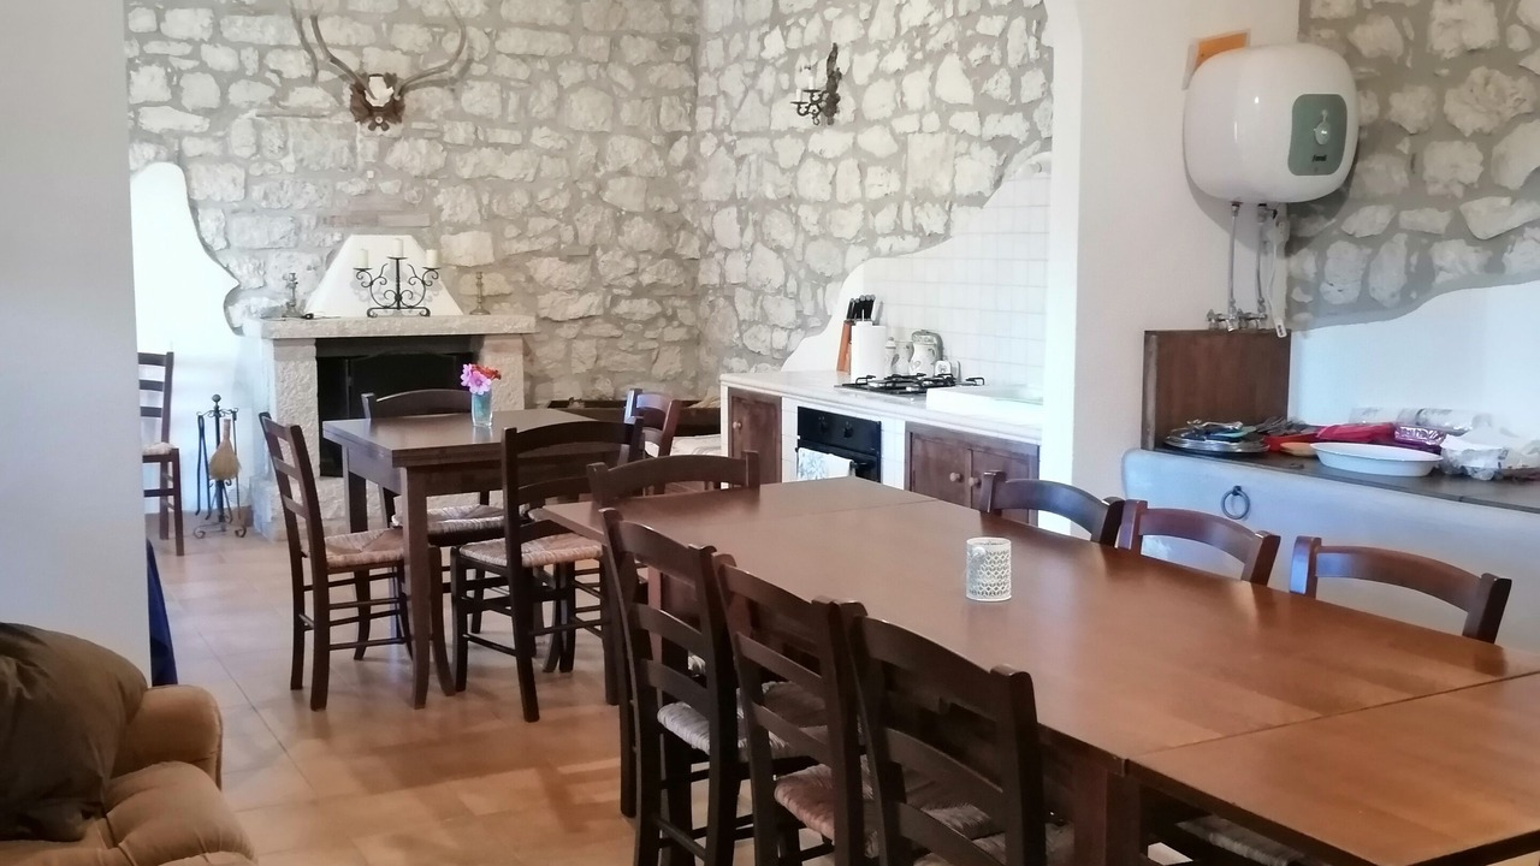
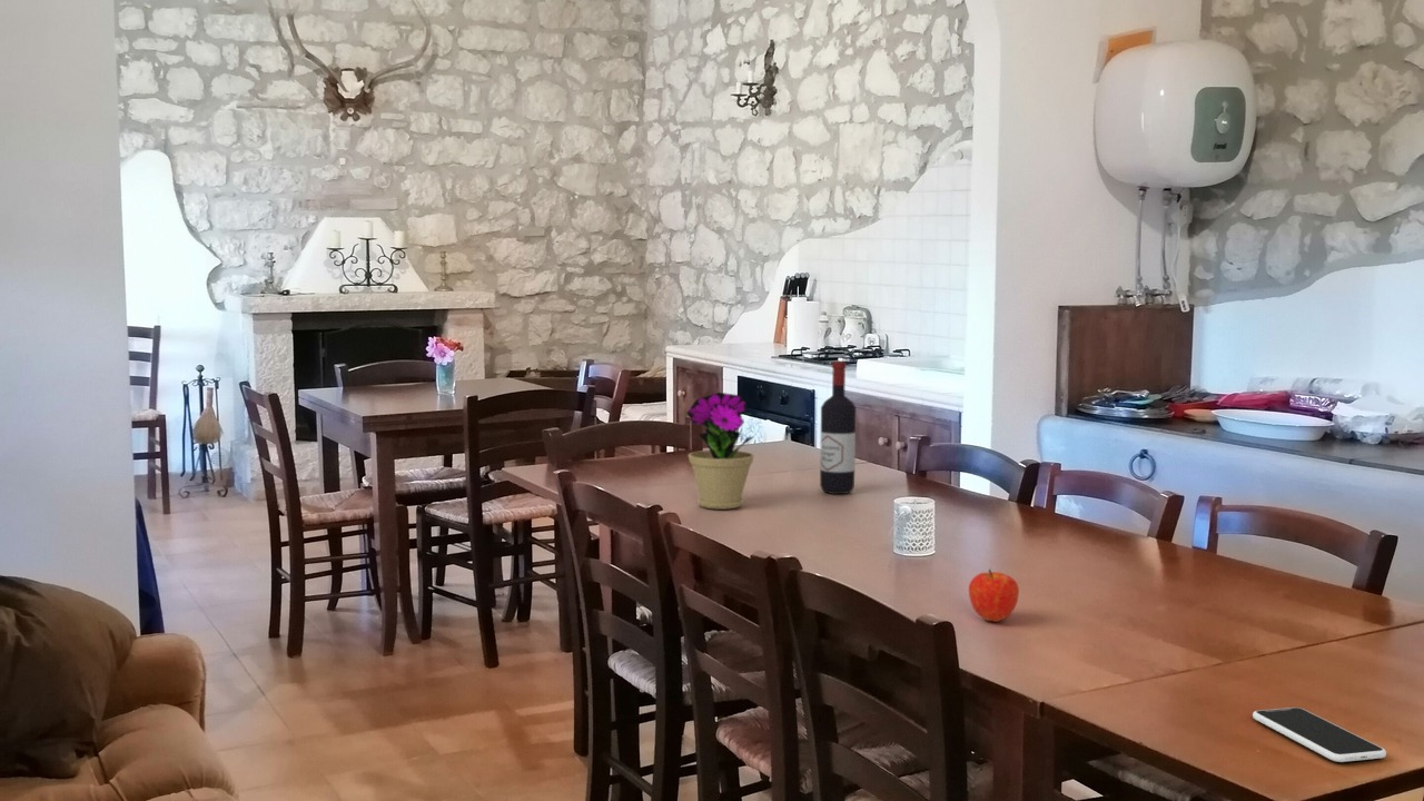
+ smartphone (1316, 733)
+ flower pot (720, 448)
+ fruit (993, 594)
+ wine bottle (838, 426)
